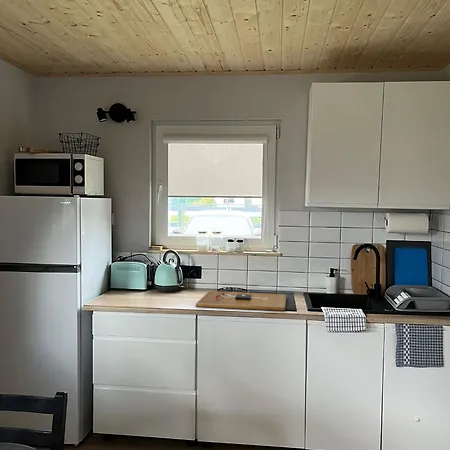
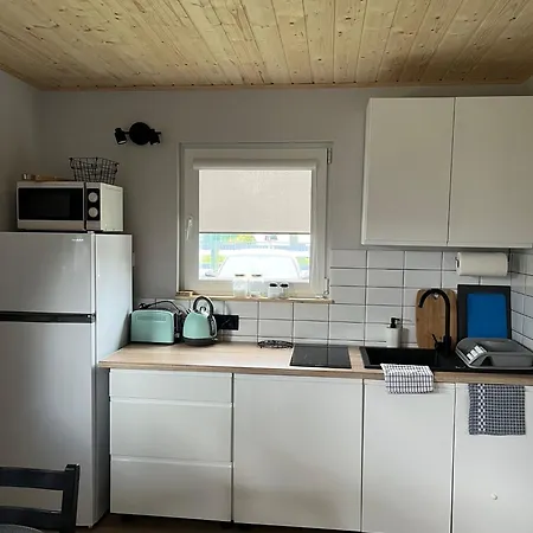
- cutting board (243, 298)
